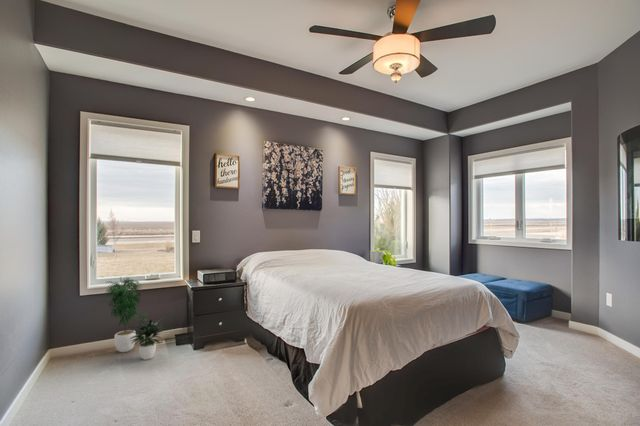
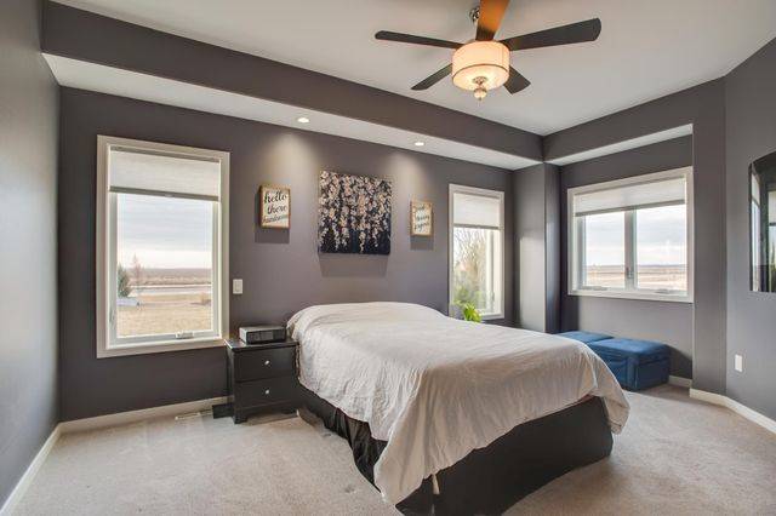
- potted plant (134, 314)
